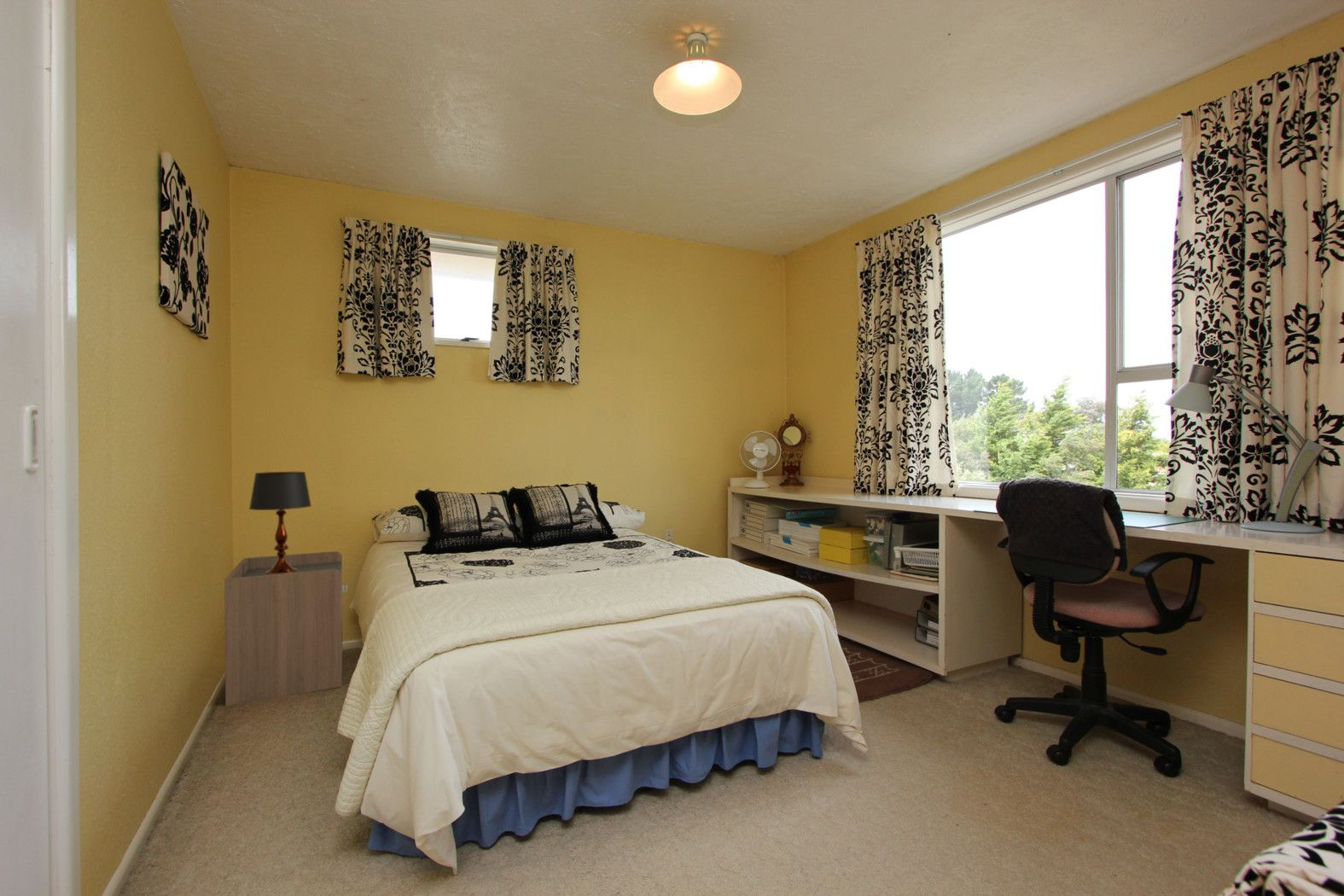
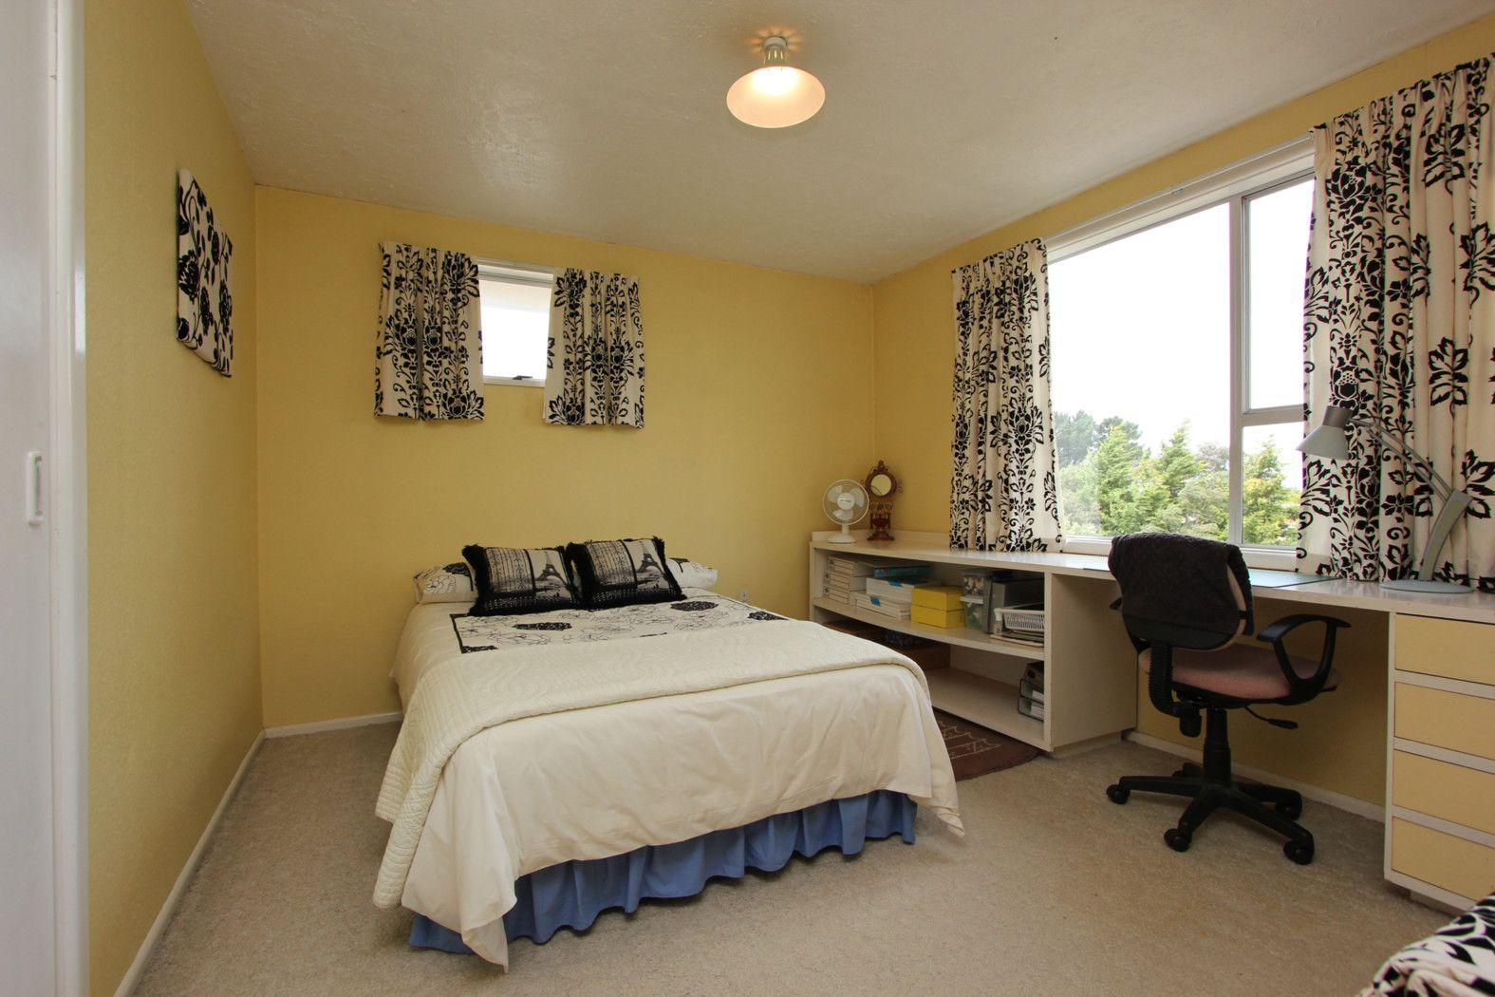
- nightstand (293, 619)
- table lamp (281, 523)
